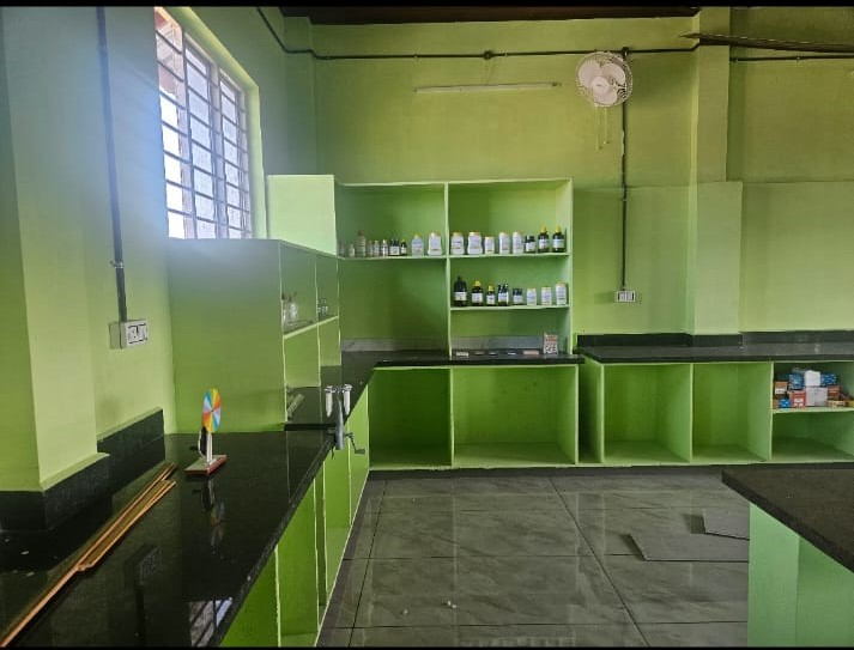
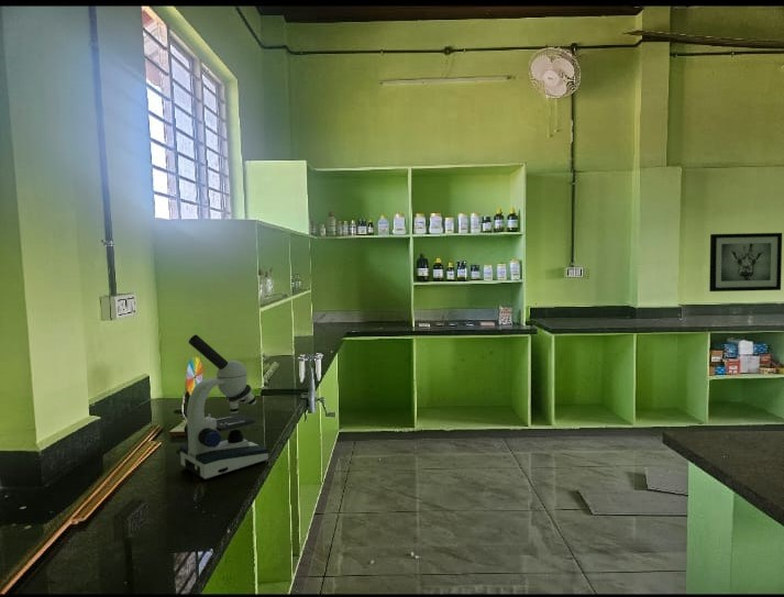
+ wall art (746, 262)
+ microscope (227, 398)
